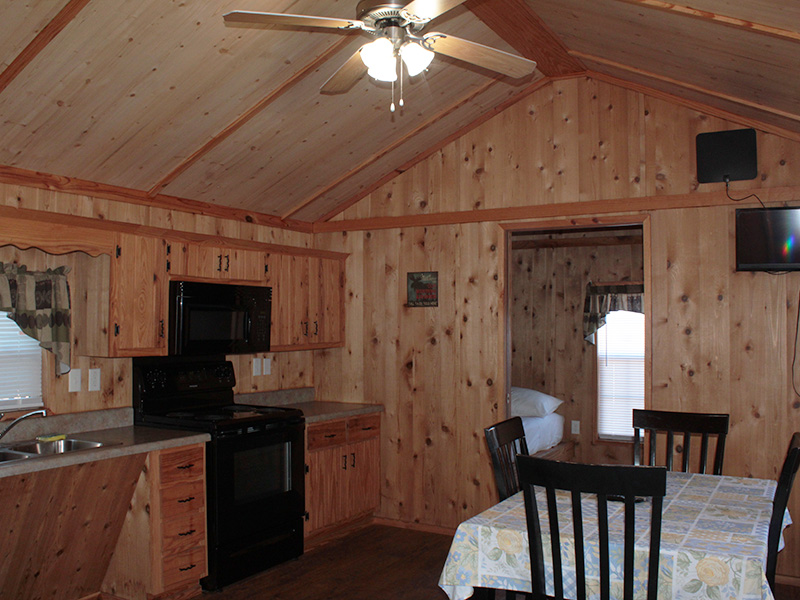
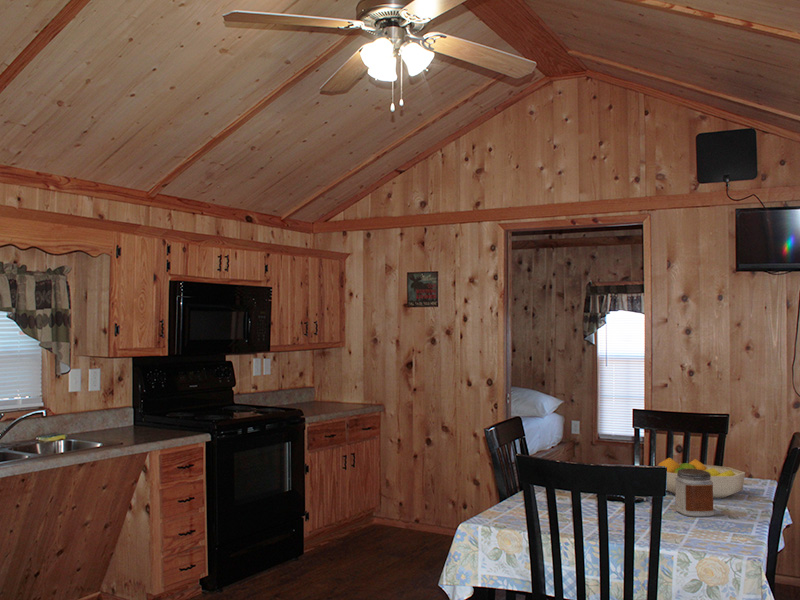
+ jar (694, 491)
+ fruit bowl (699, 469)
